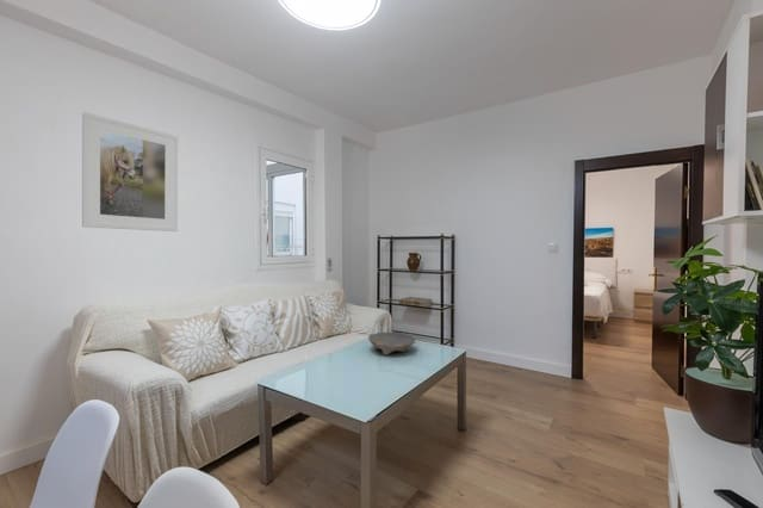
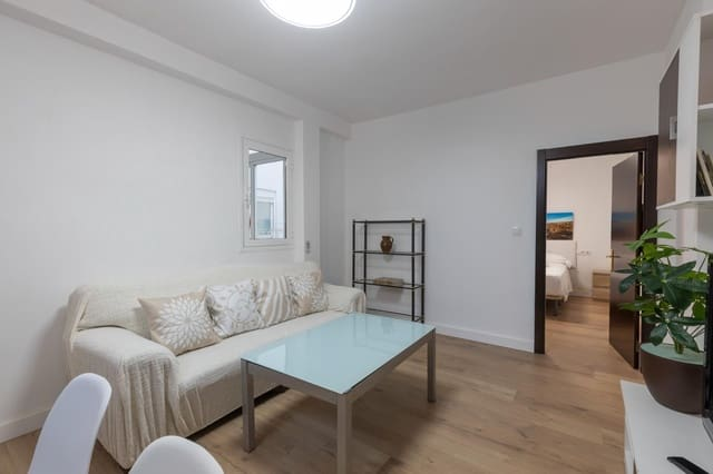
- bowl (391, 343)
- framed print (134, 176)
